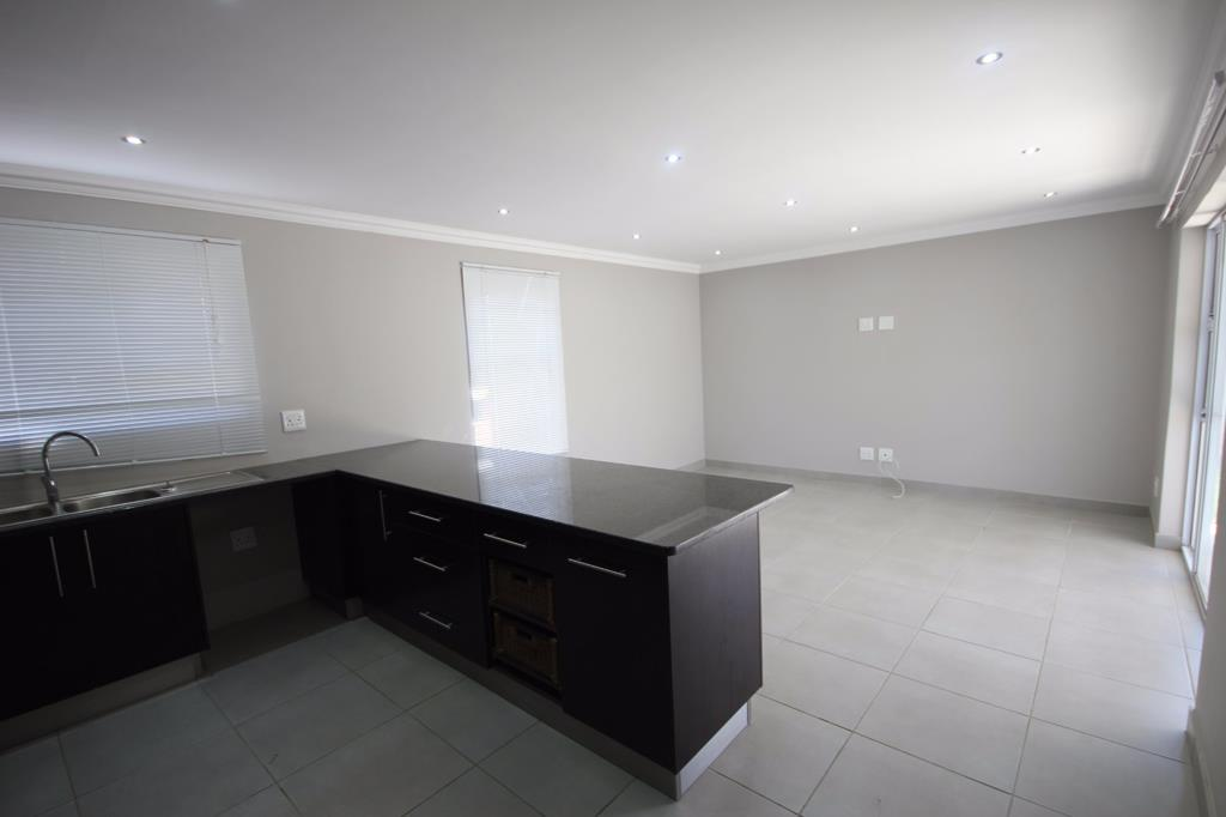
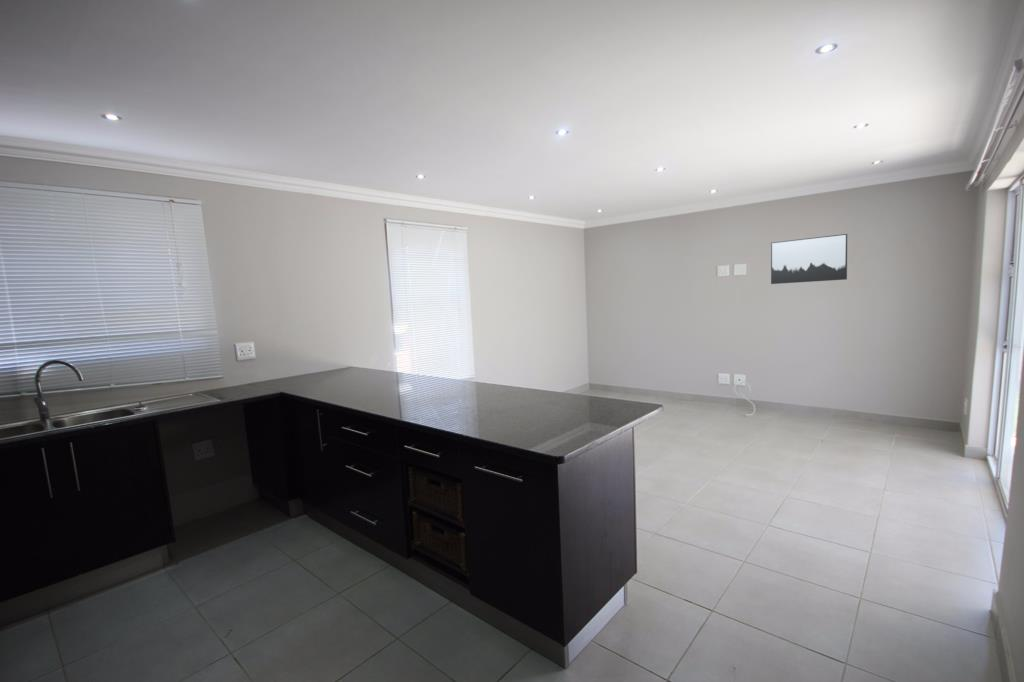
+ wall art (807, 260)
